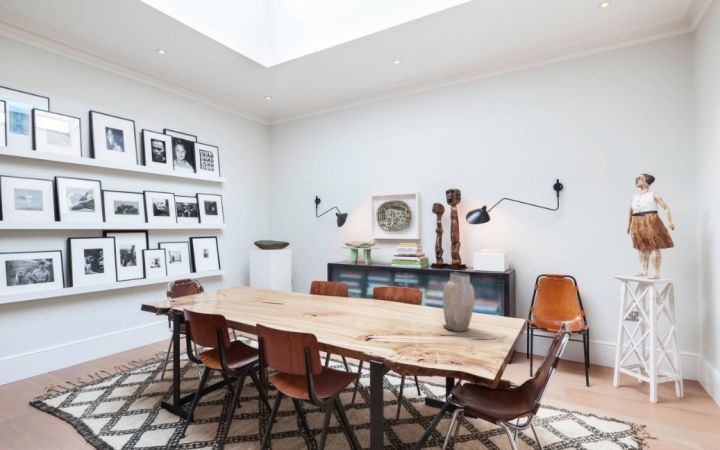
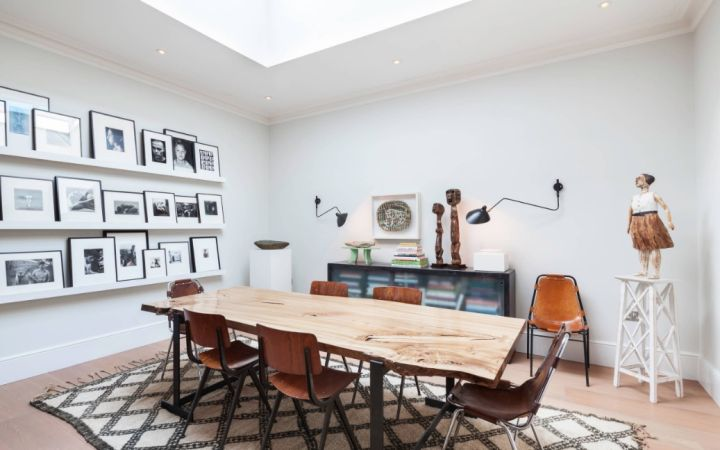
- vase (458, 300)
